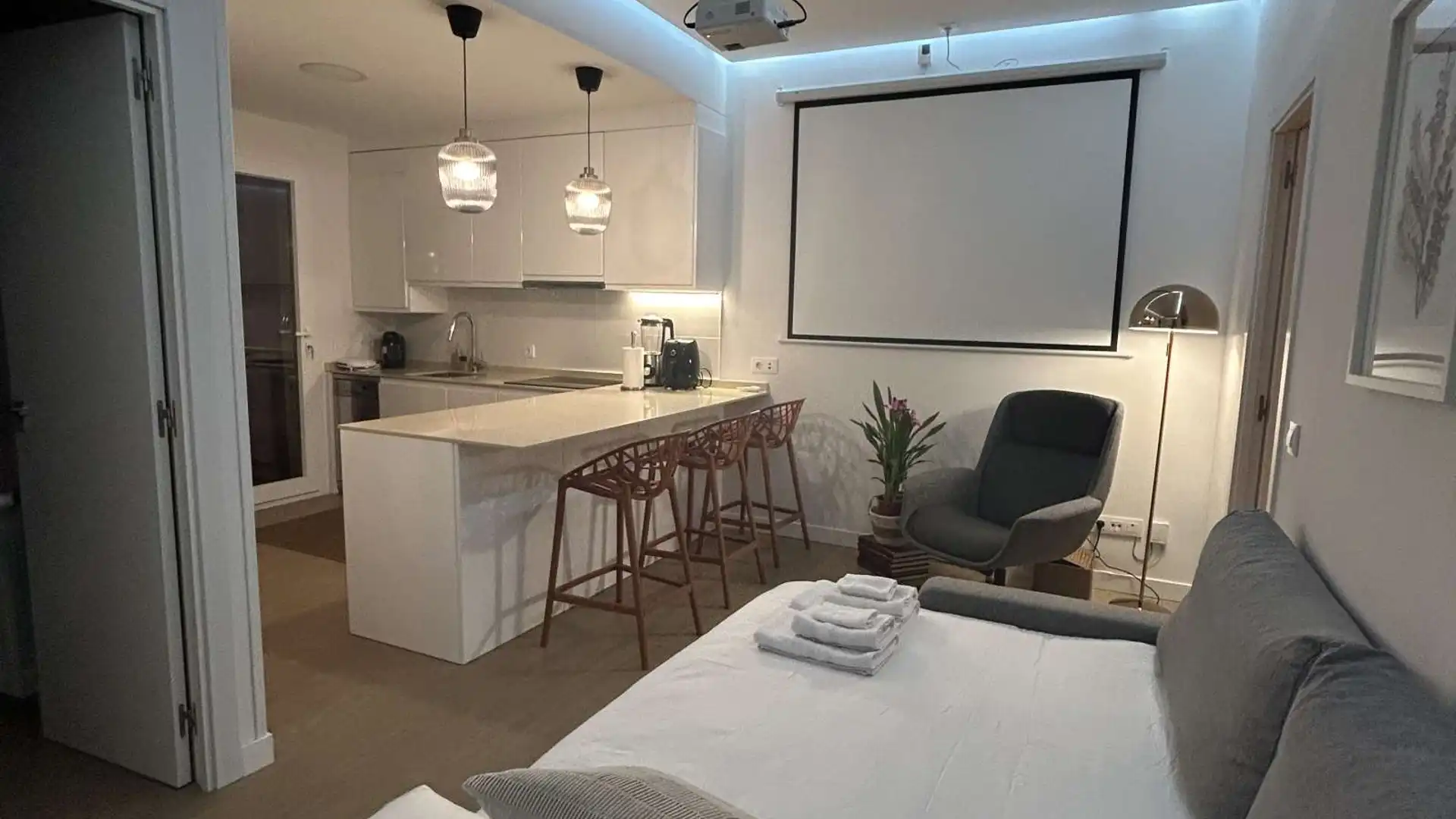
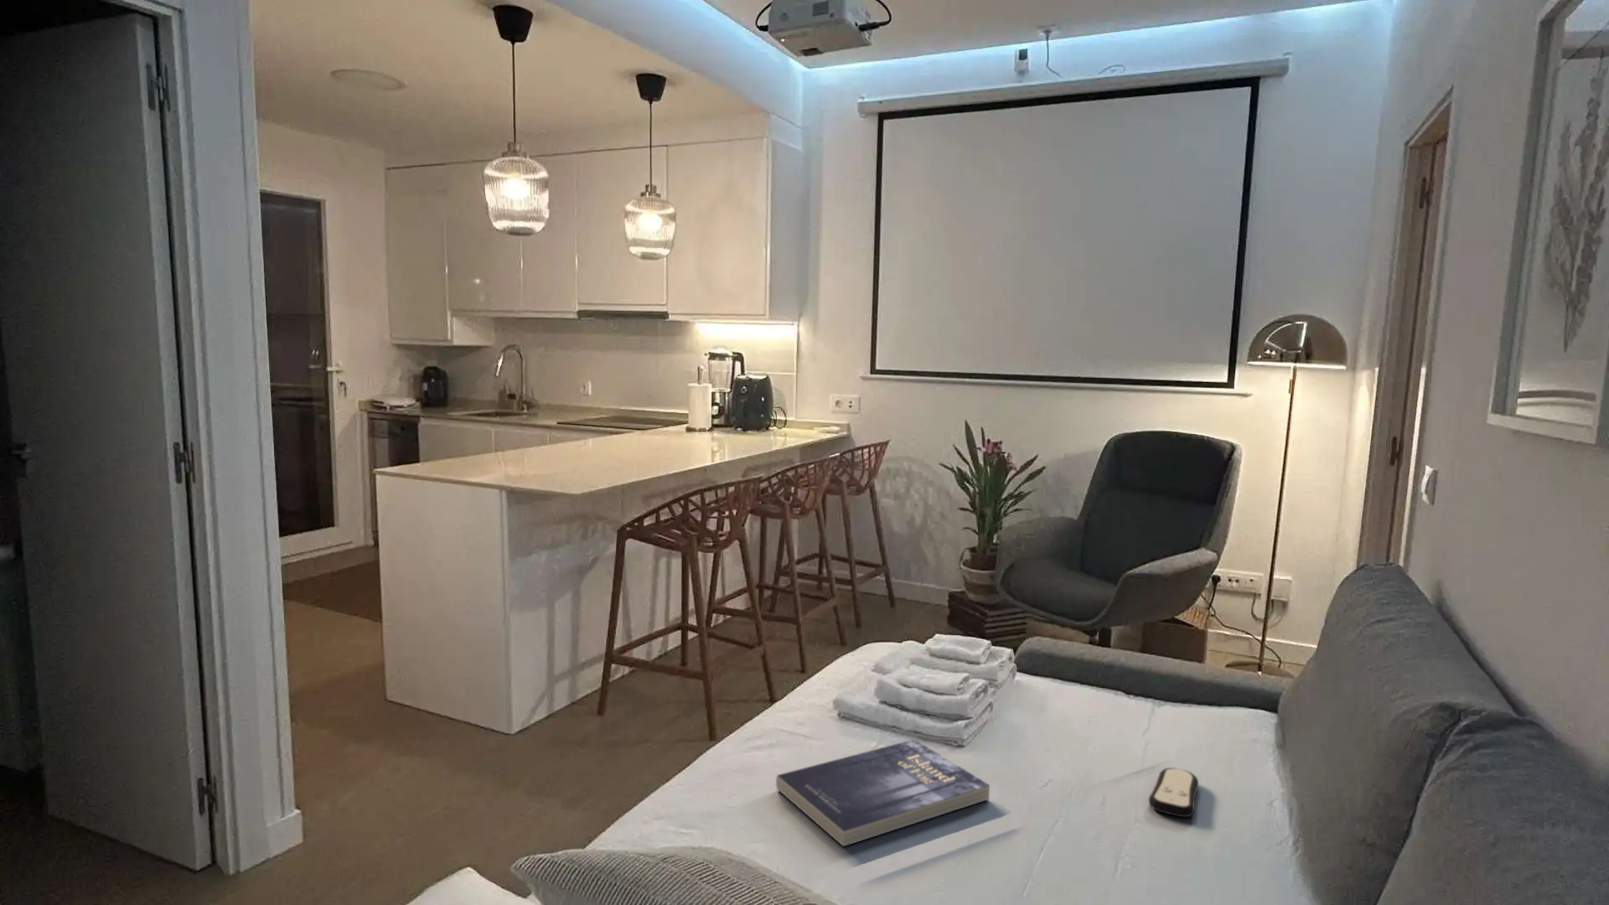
+ book (882, 786)
+ remote control (1175, 790)
